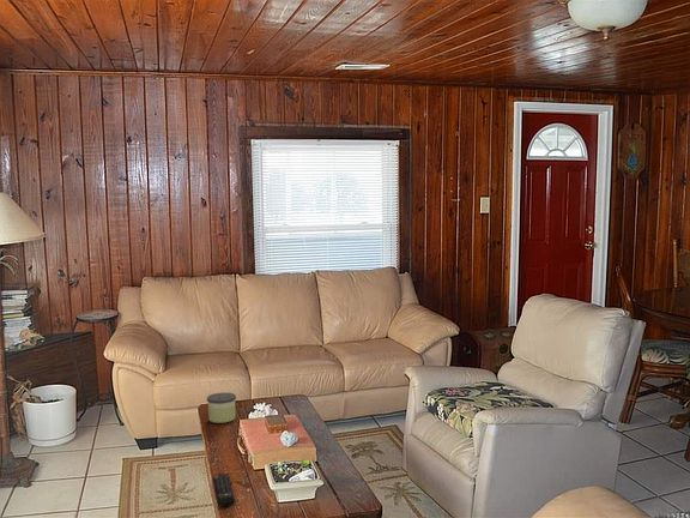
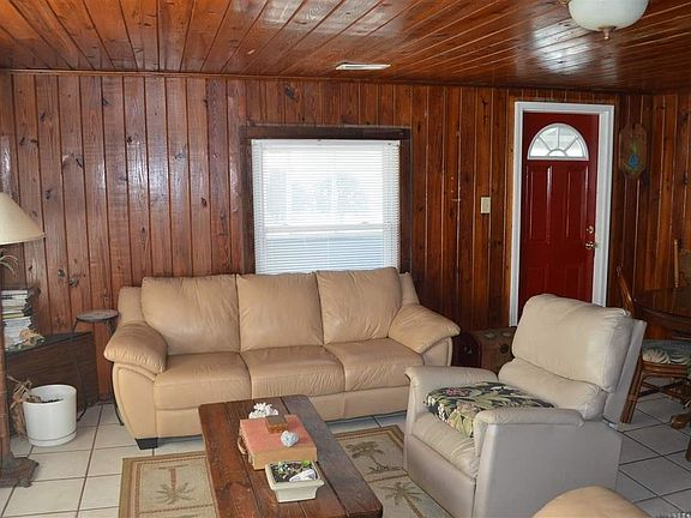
- remote control (223, 489)
- candle (222, 408)
